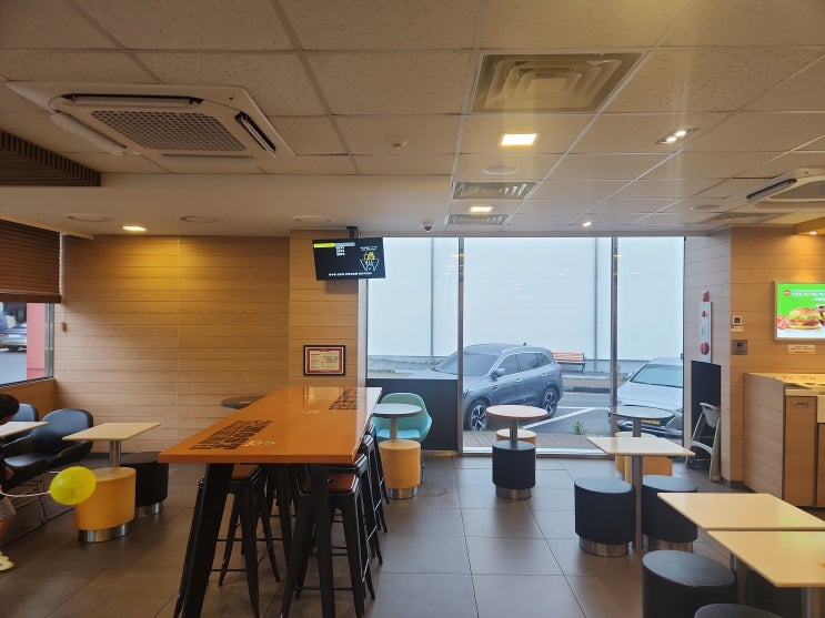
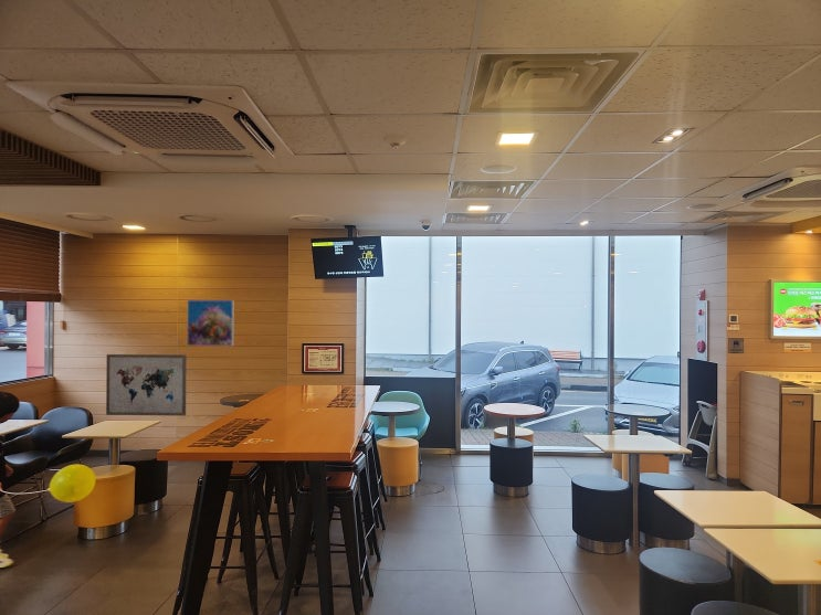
+ wall art (146, 384)
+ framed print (210, 322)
